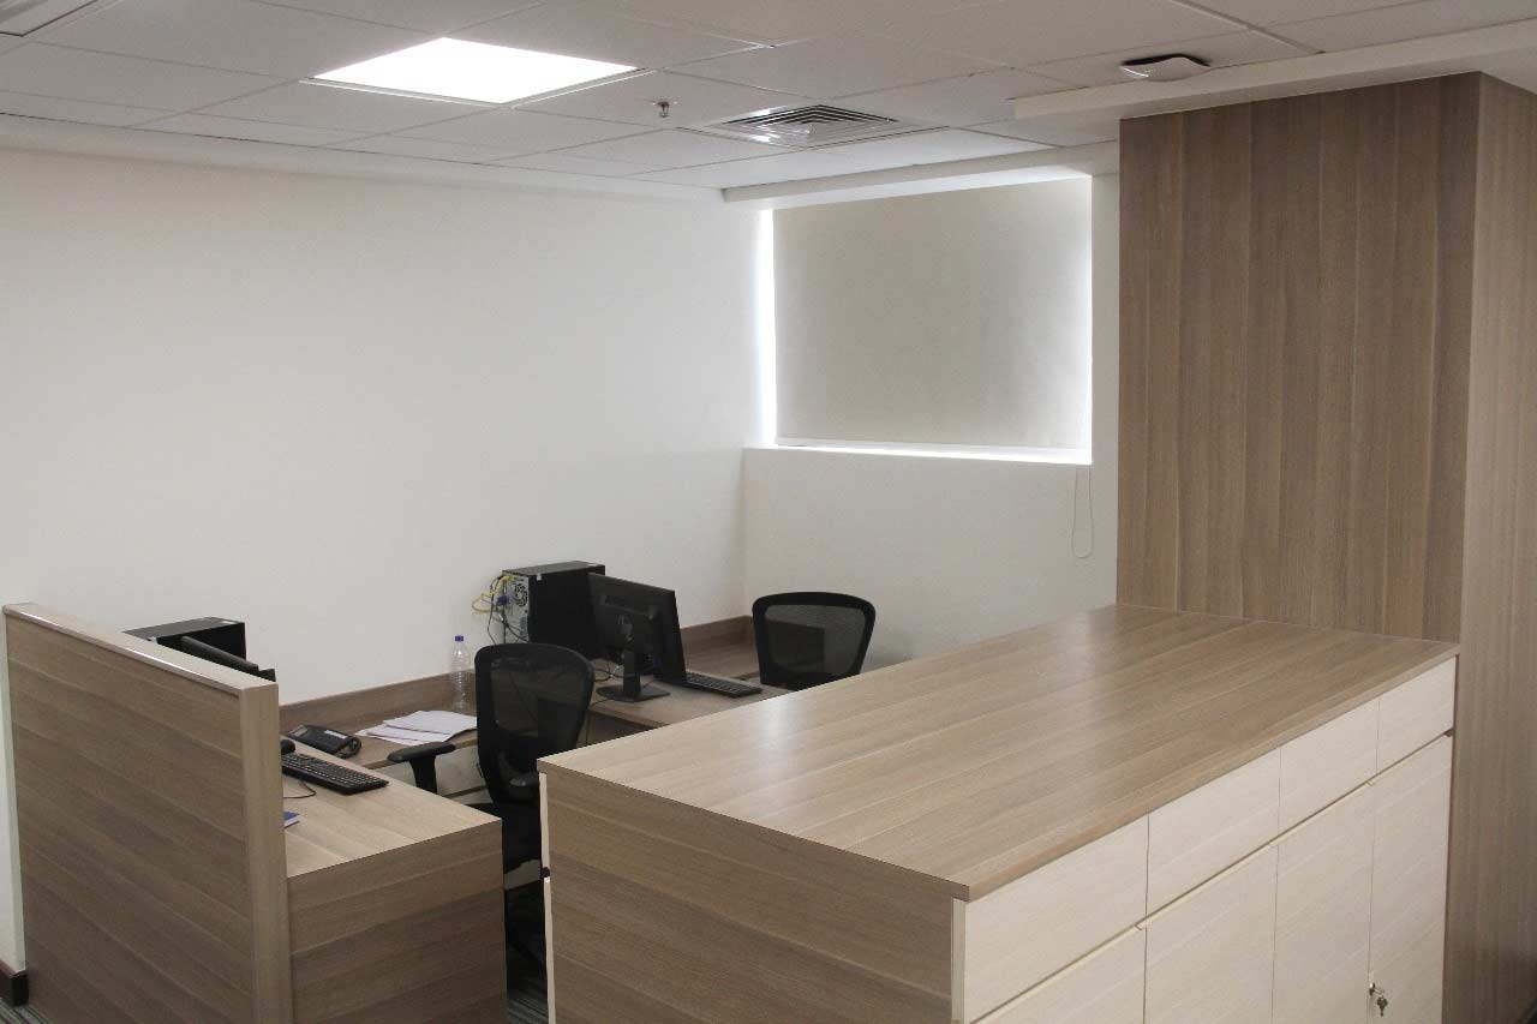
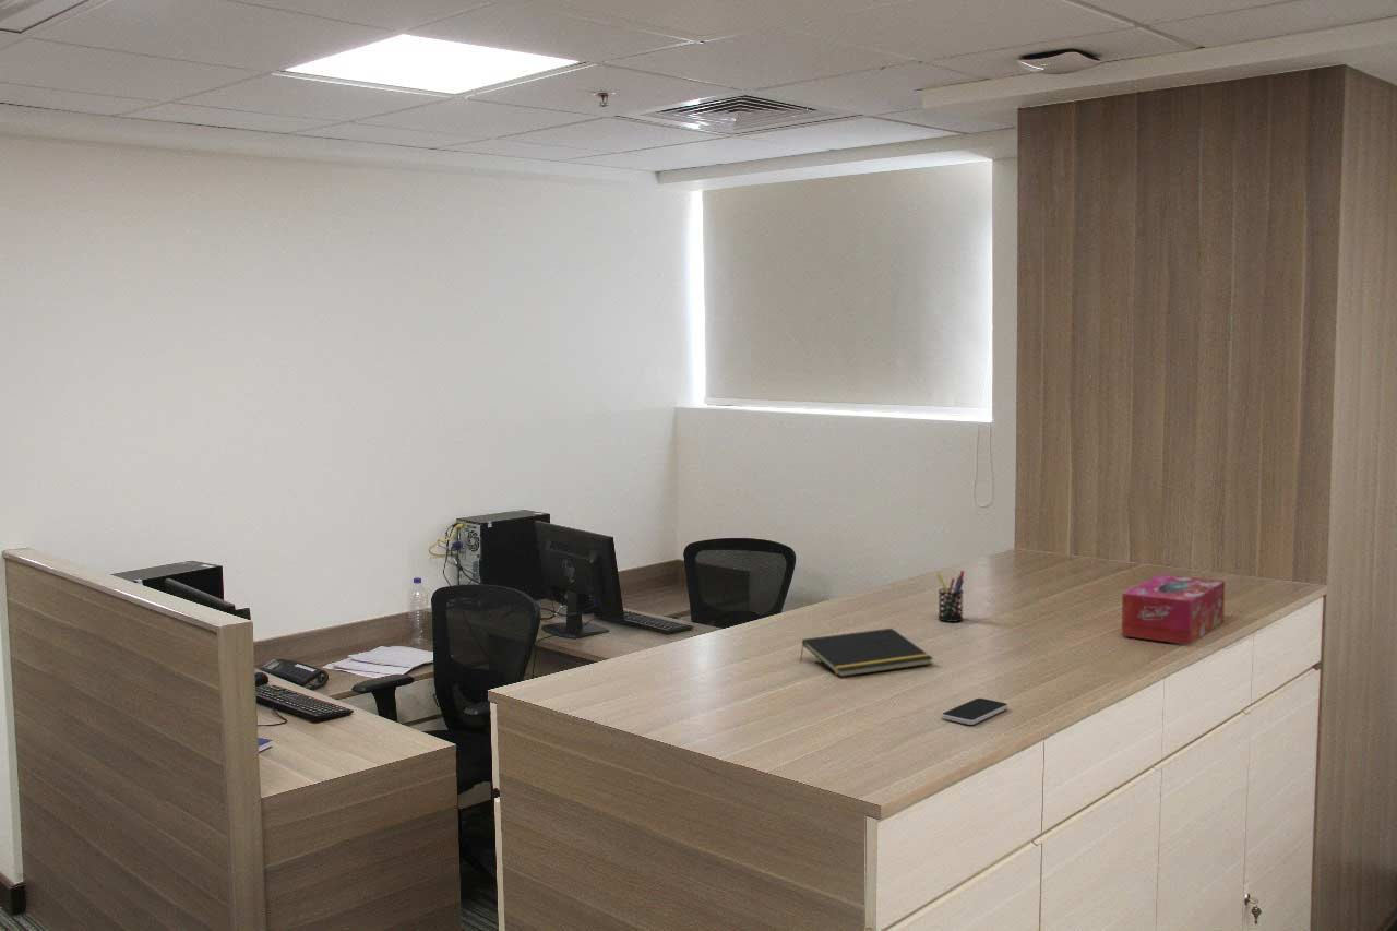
+ pen holder (953, 594)
+ tissue box (1173, 607)
+ notepad (867, 650)
+ smartphone (975, 711)
